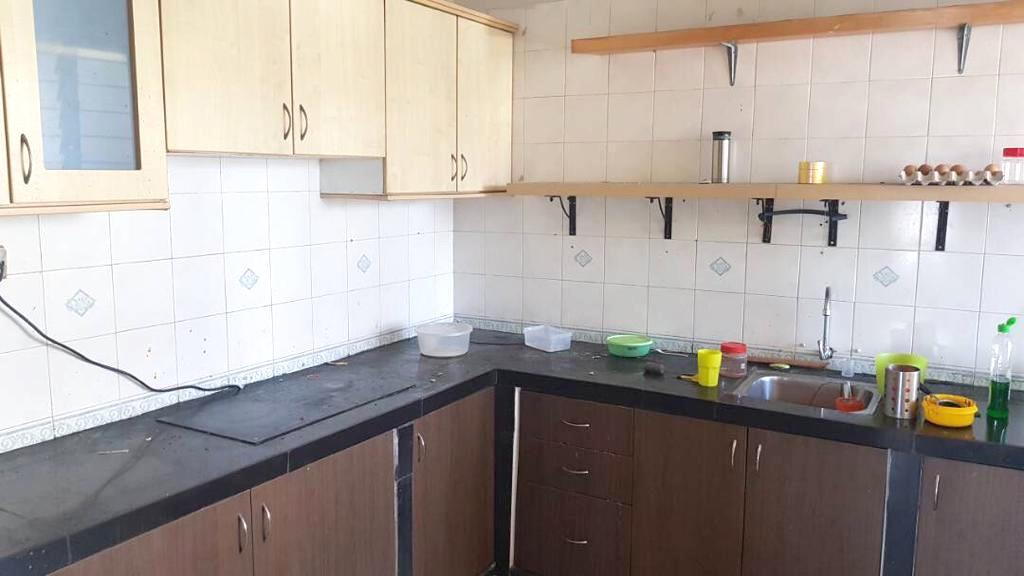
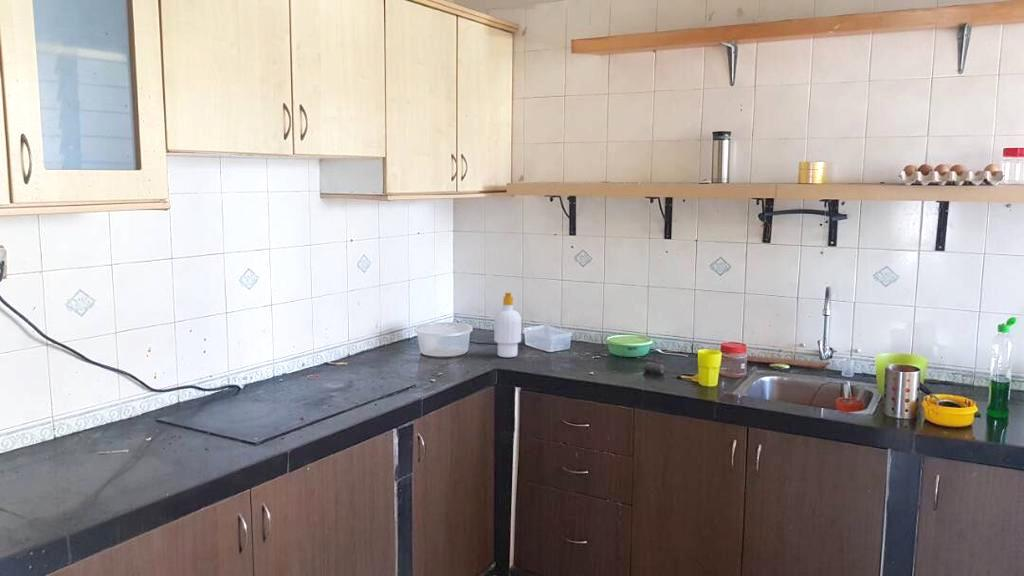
+ soap bottle (507, 324)
